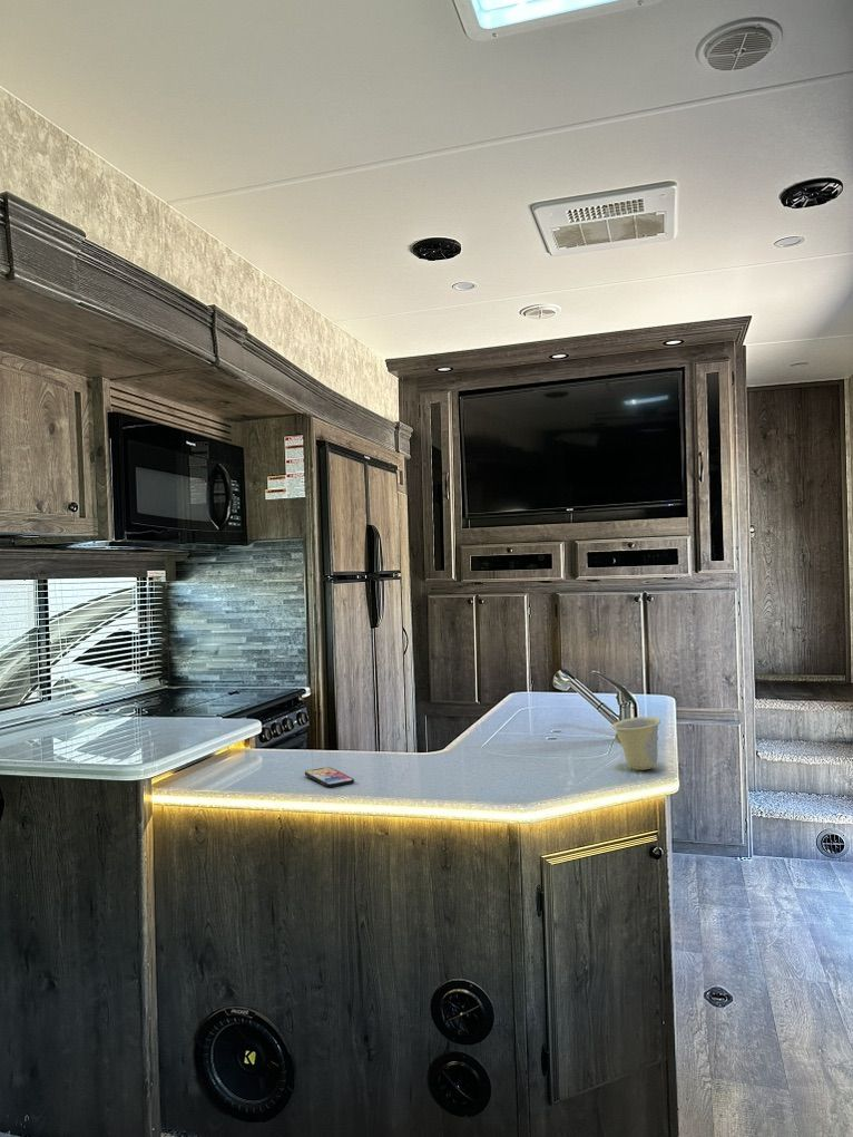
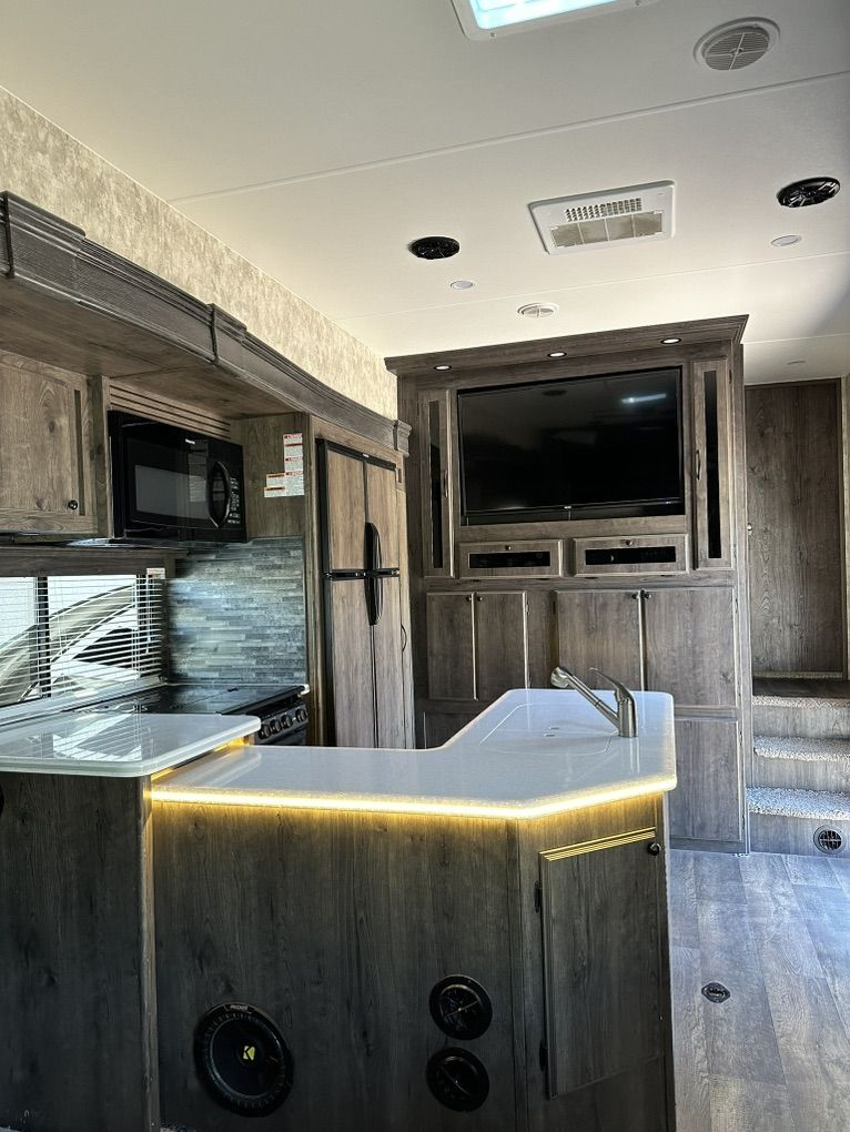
- smartphone (329, 777)
- cup (636, 744)
